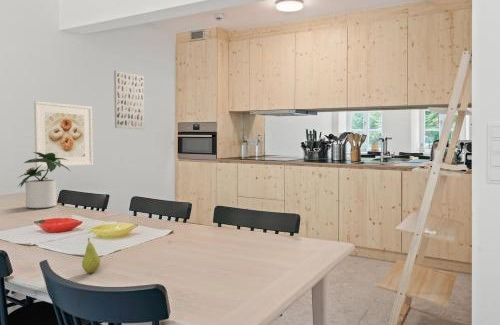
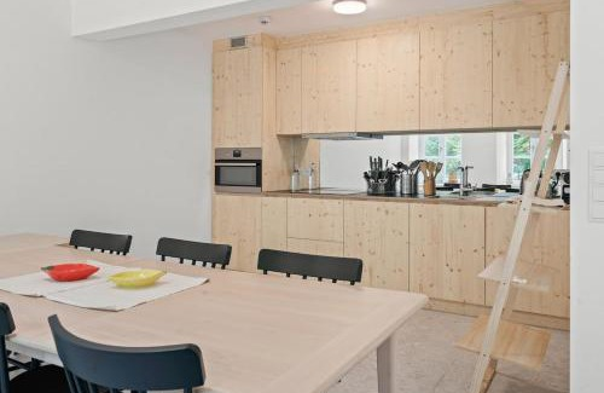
- fruit (91, 254)
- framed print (65, 135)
- wall art (129, 101)
- potted plant (45, 178)
